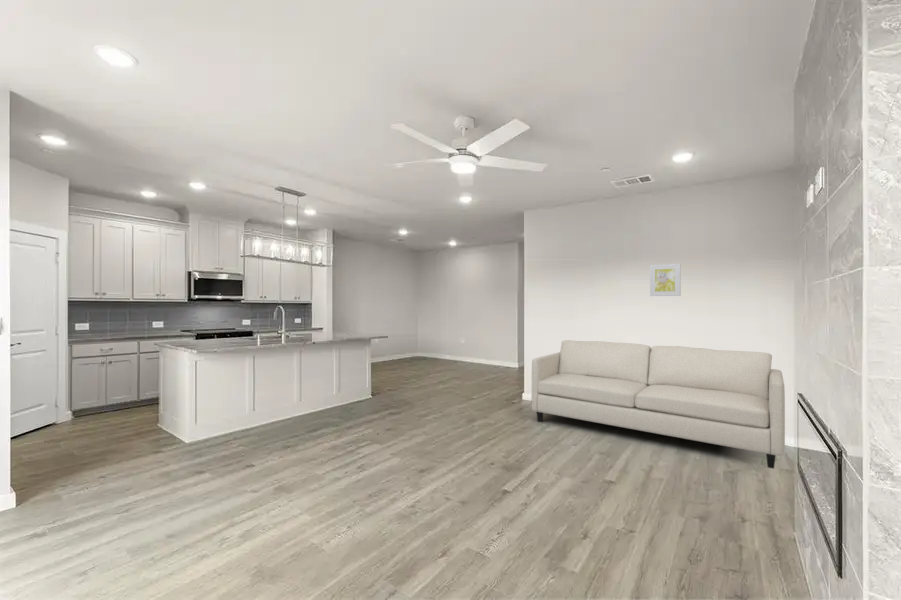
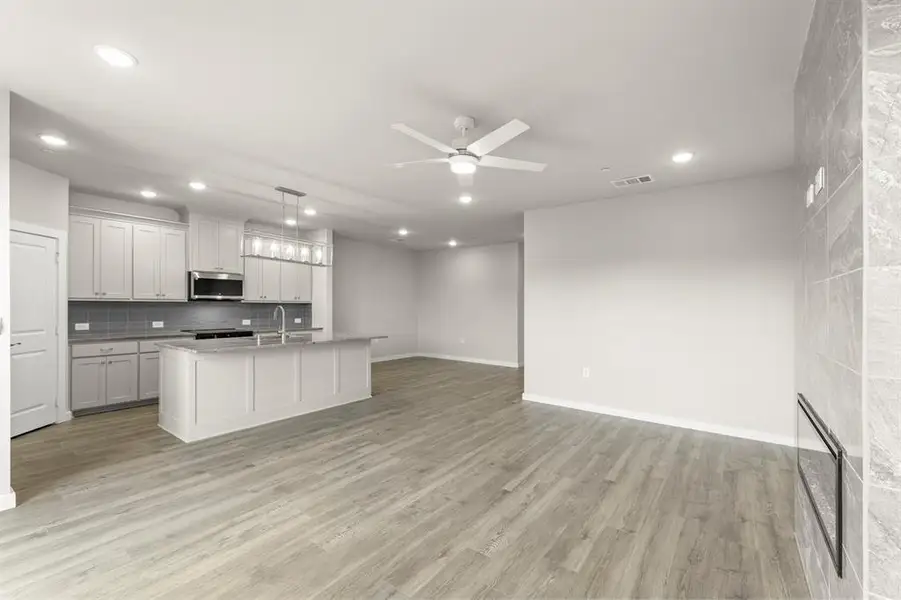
- sofa (645, 388)
- wall art (665, 280)
